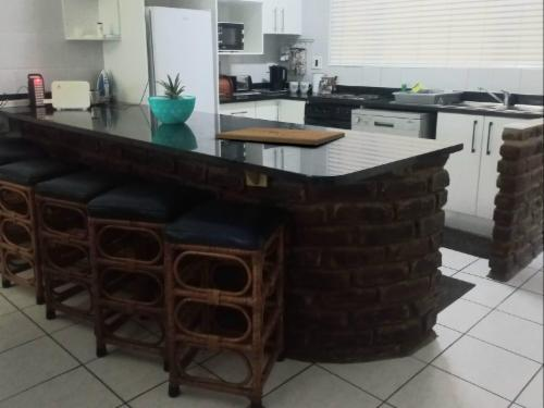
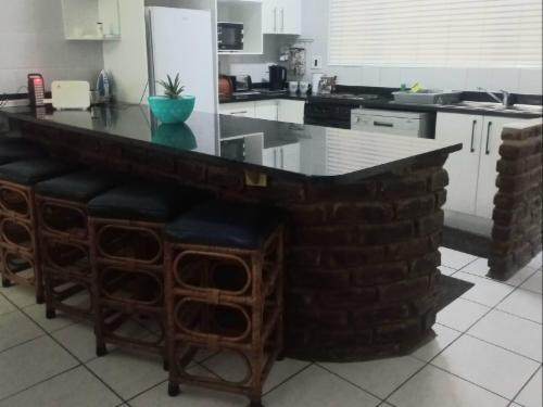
- cutting board (281, 135)
